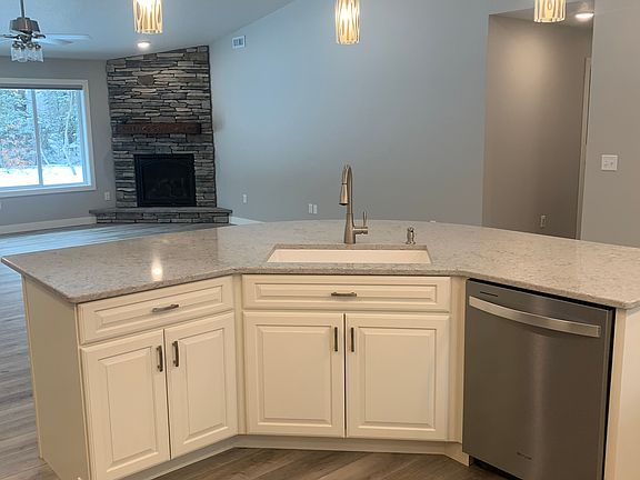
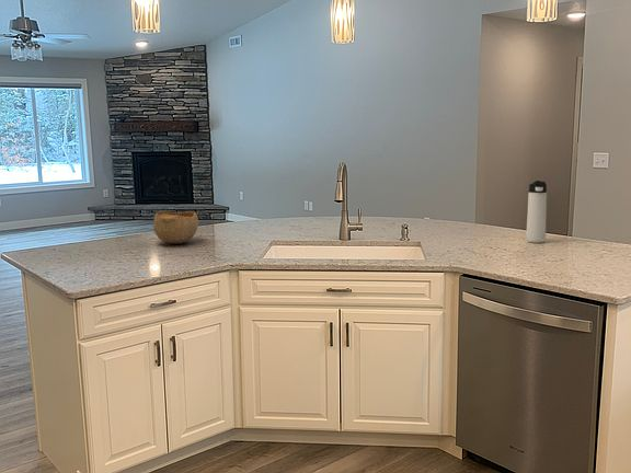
+ thermos bottle (537, 211)
+ bowl (175, 227)
